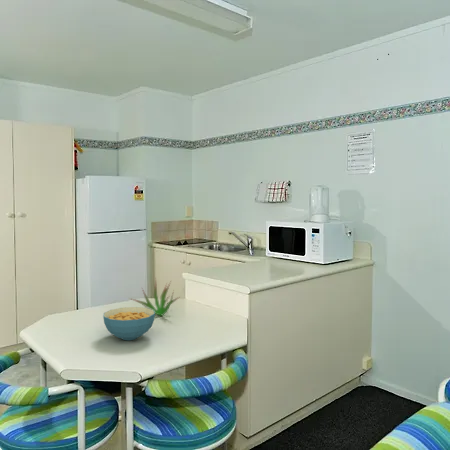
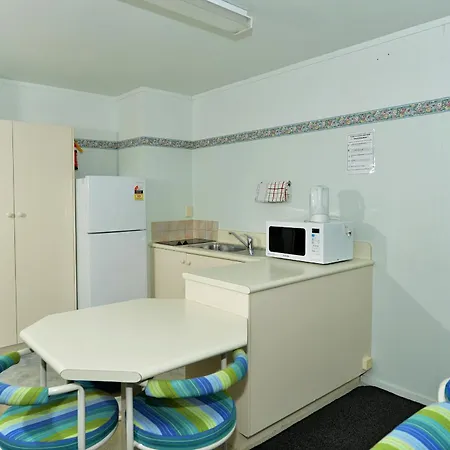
- cereal bowl (129, 325)
- succulent plant (155, 295)
